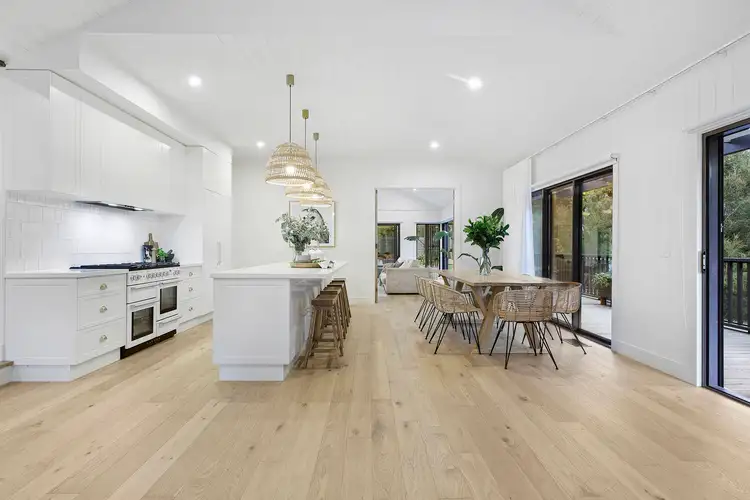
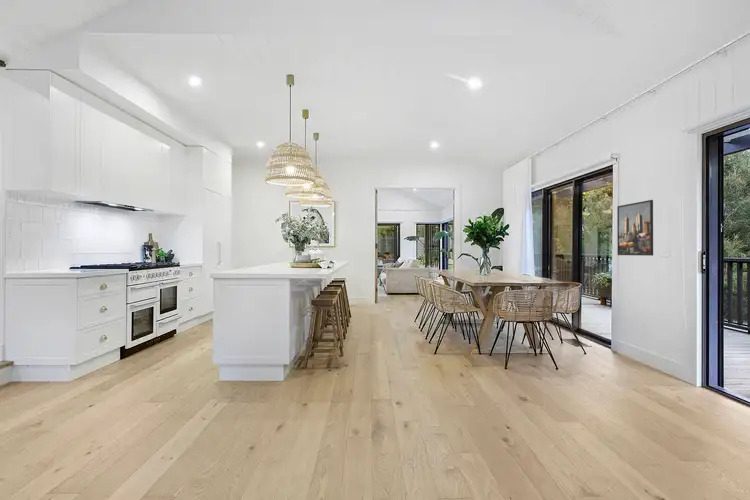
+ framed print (634, 229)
